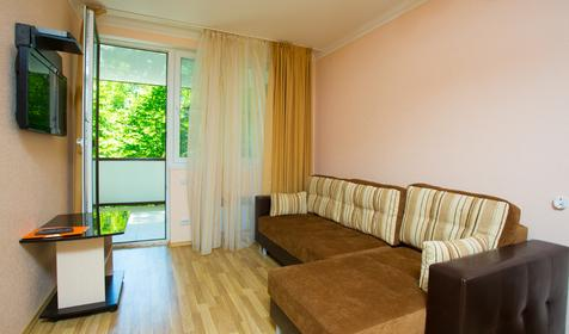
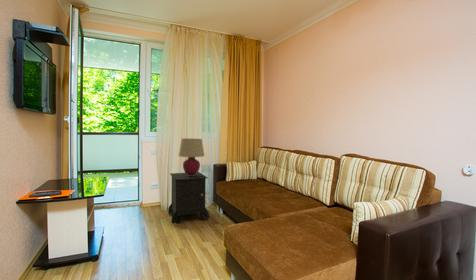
+ nightstand (187, 195)
+ table lamp (191, 157)
